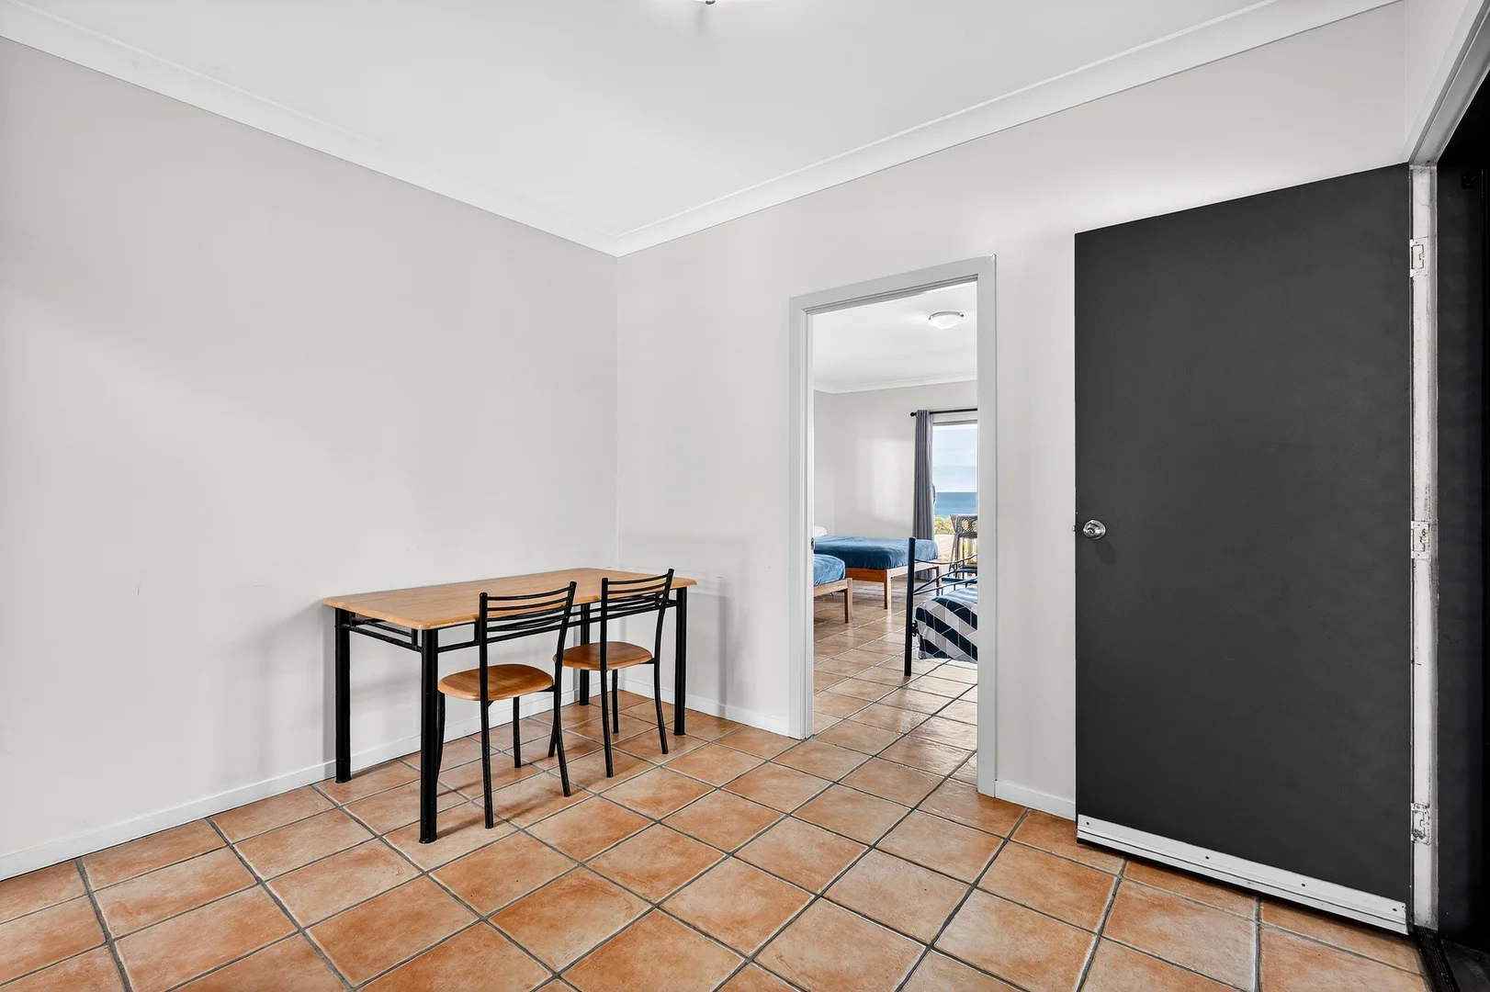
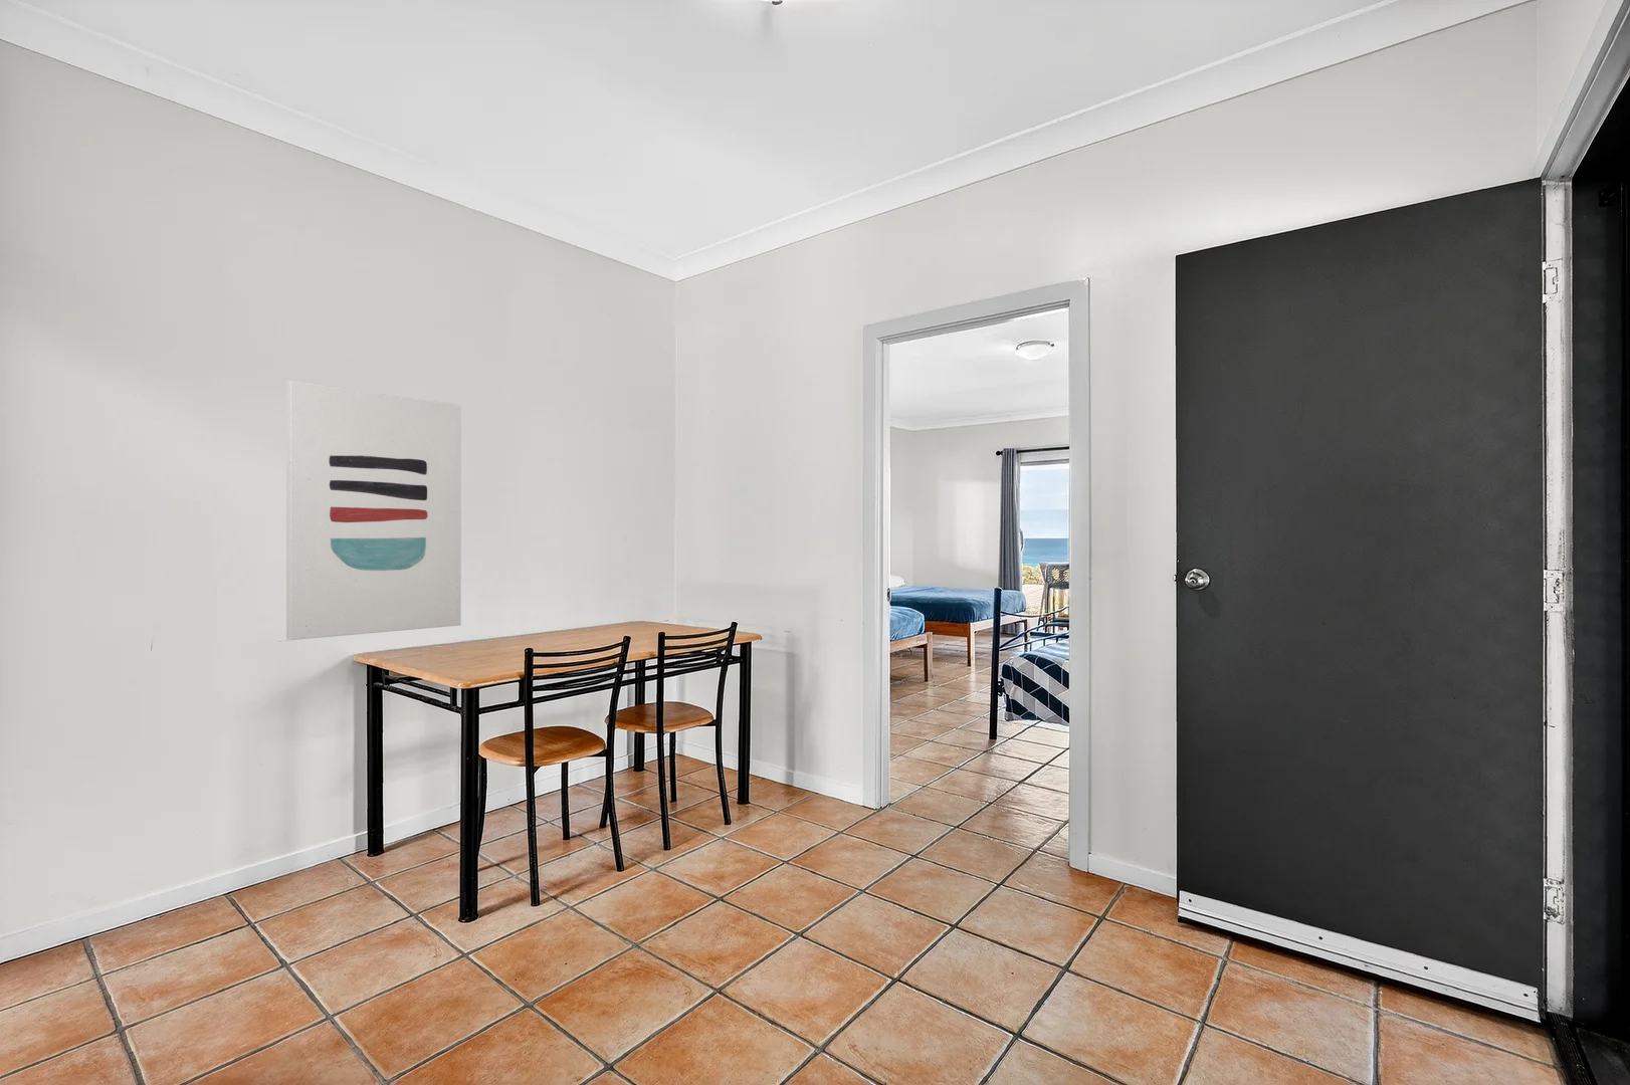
+ wall art (380, 512)
